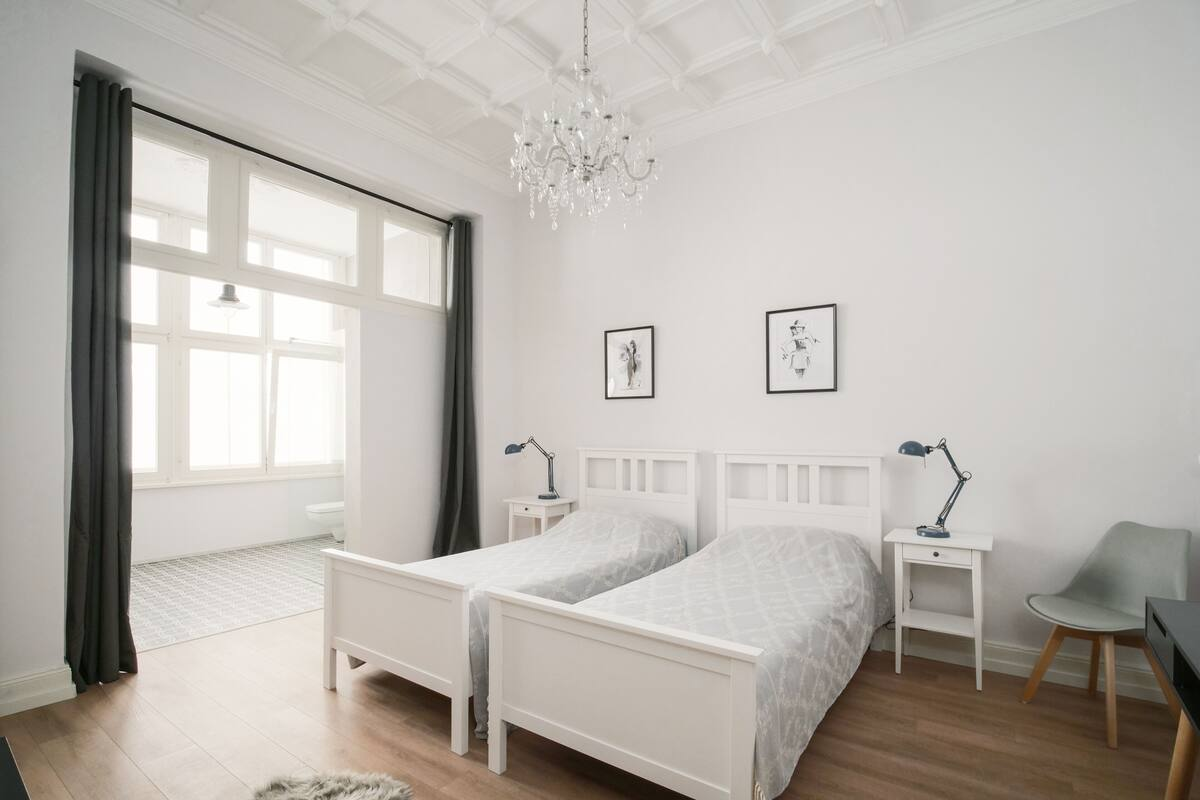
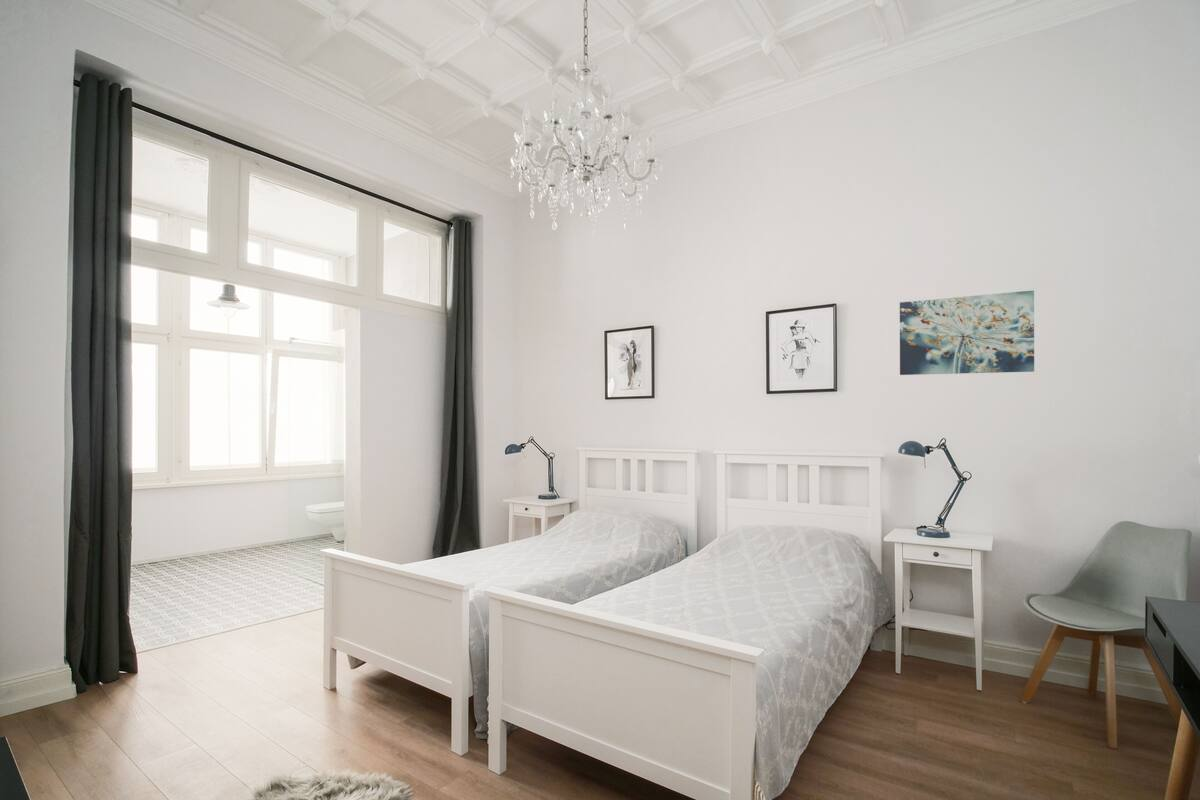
+ wall art (963, 335)
